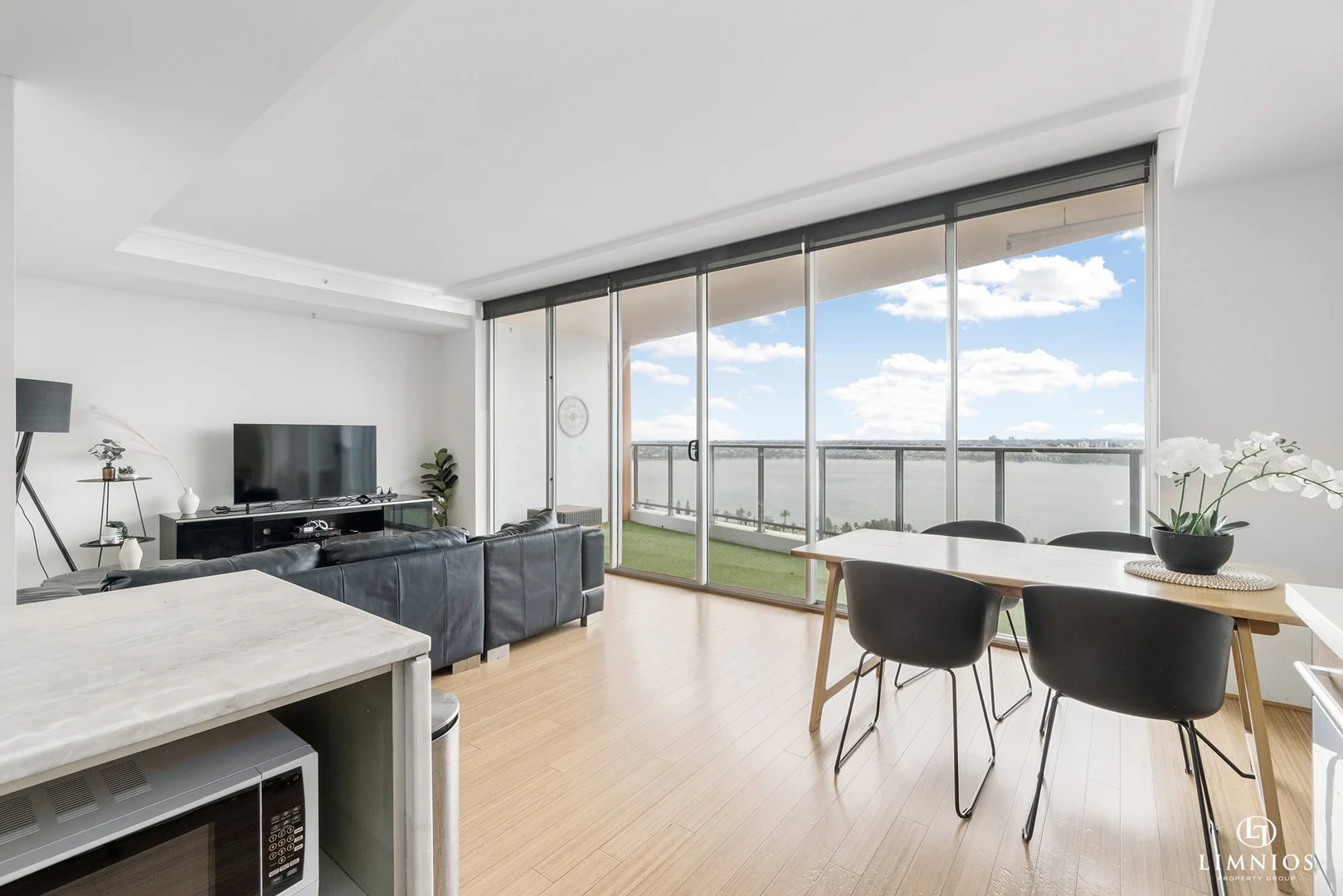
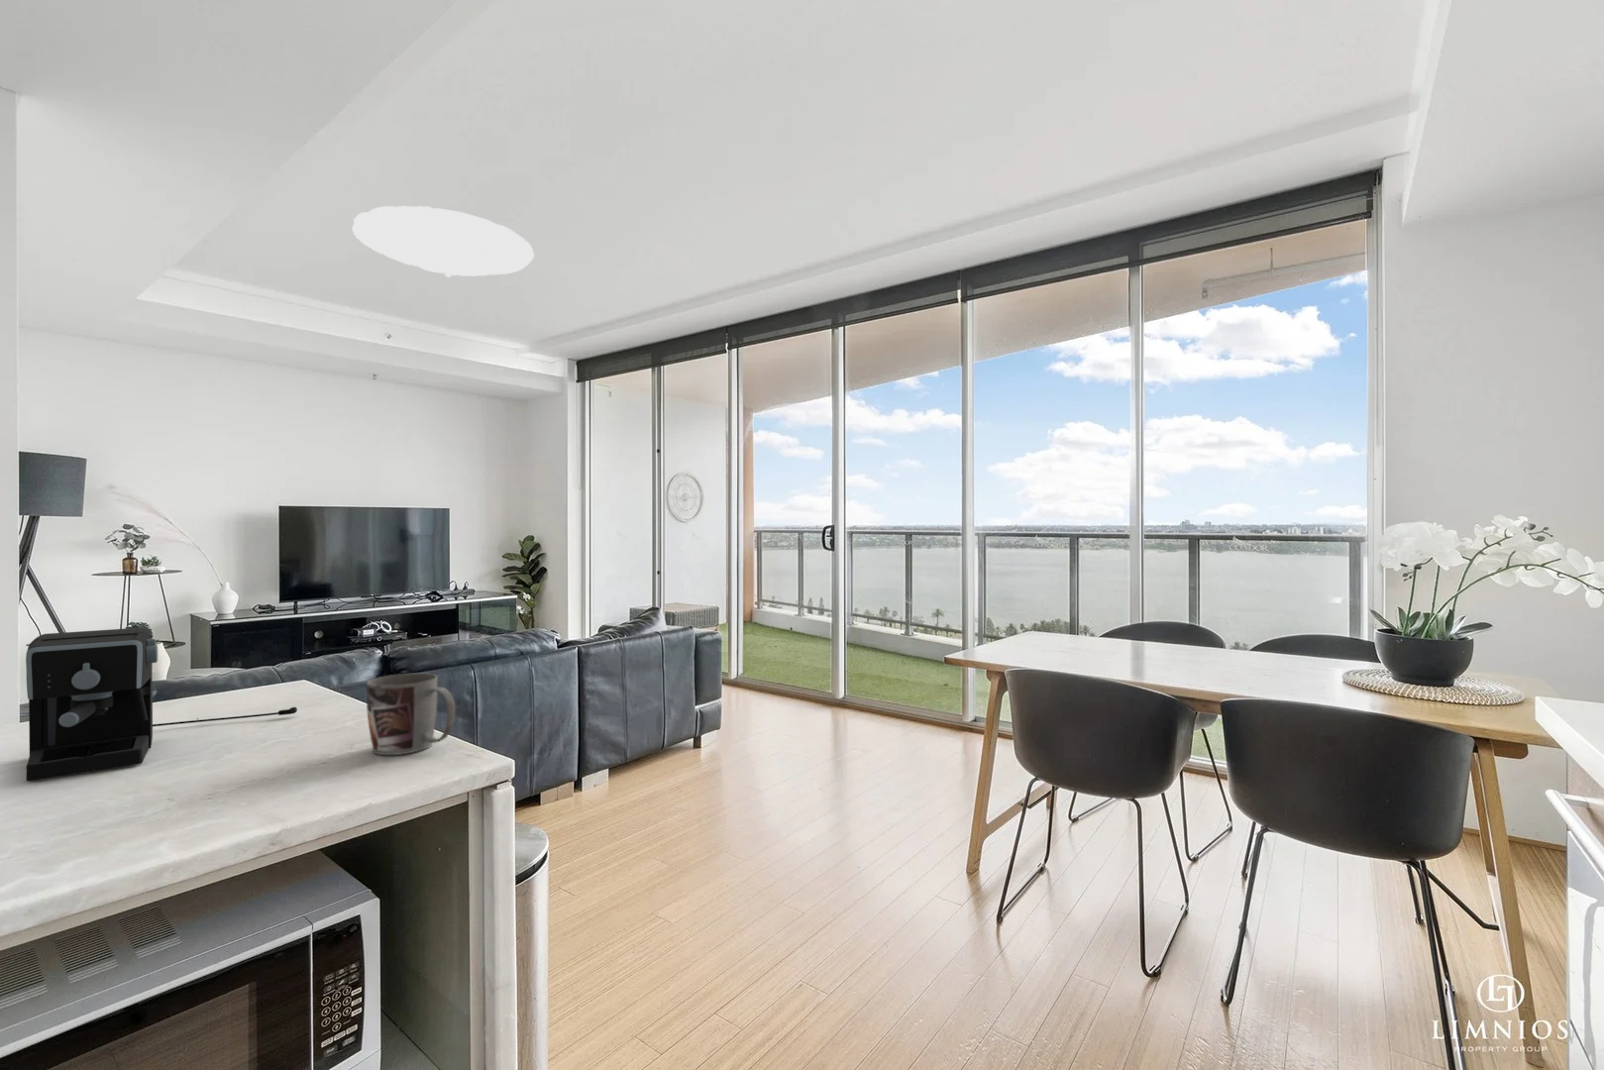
+ mug (414, 713)
+ coffee maker (152, 685)
+ ceiling light (447, 244)
